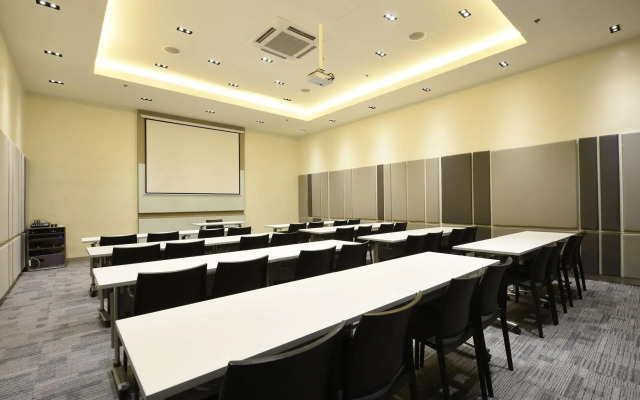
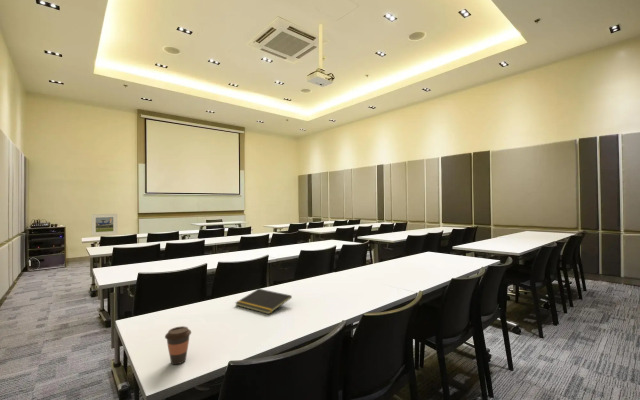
+ notepad (263, 300)
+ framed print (104, 224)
+ coffee cup (178, 345)
